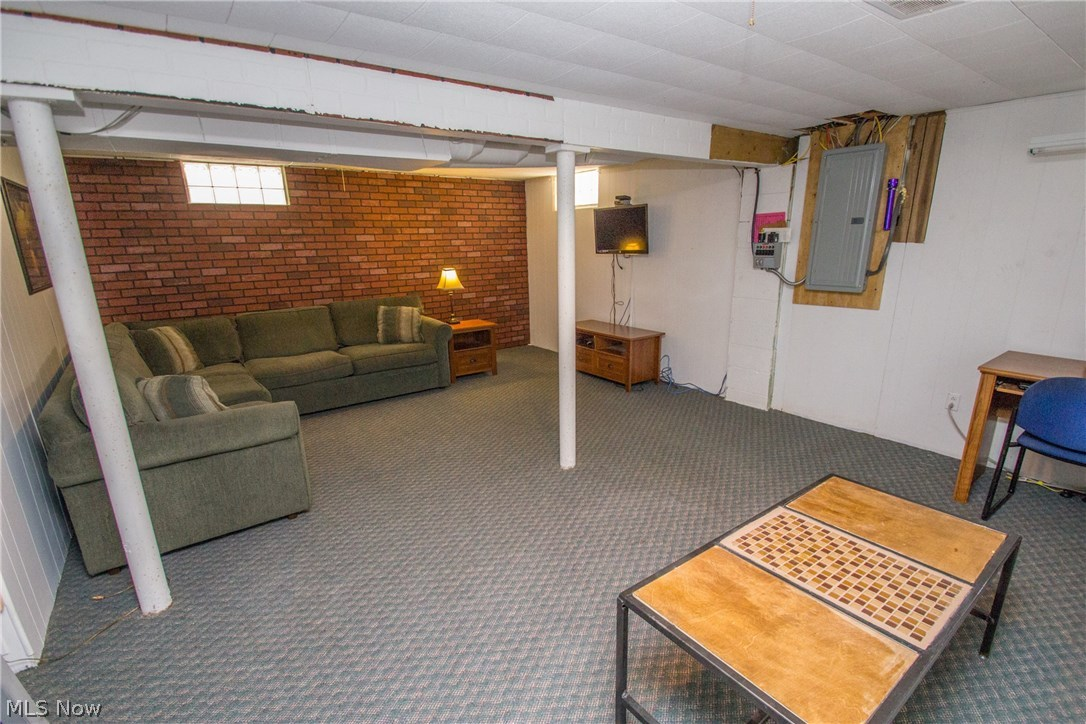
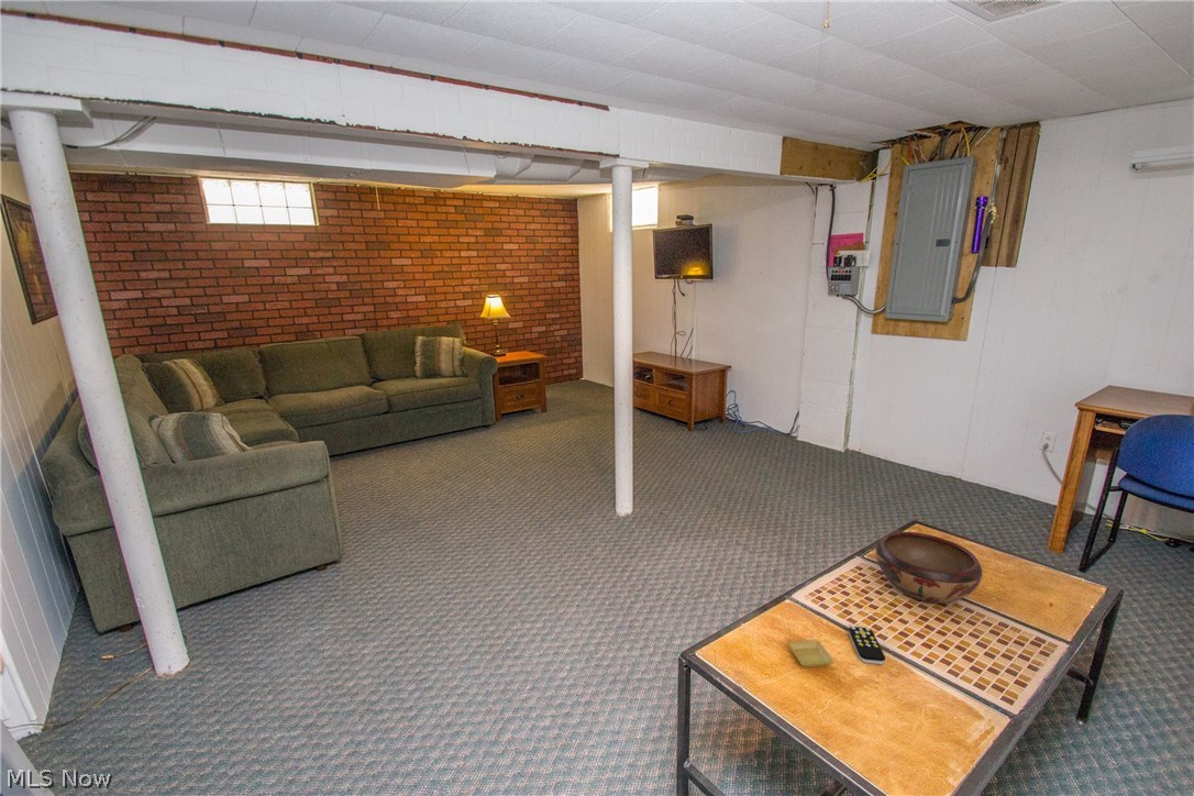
+ decorative bowl (925, 570)
+ remote control (865, 644)
+ saucer (809, 654)
